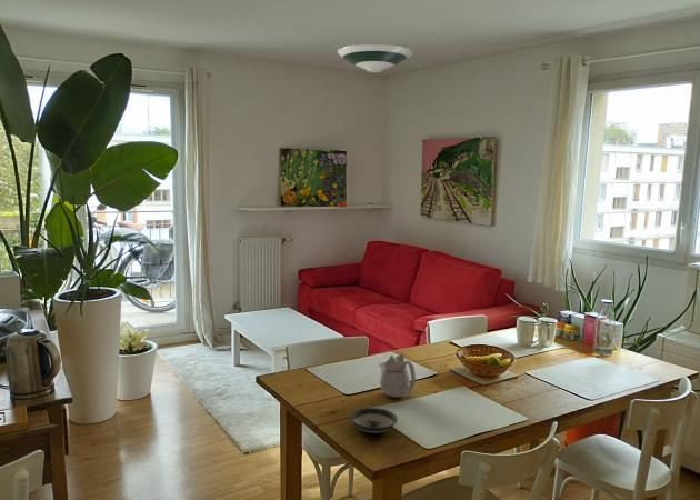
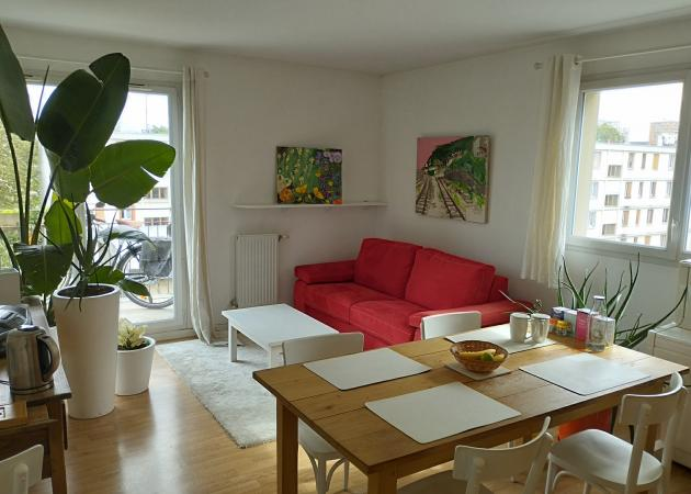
- teapot (397, 374)
- saucer (373, 422)
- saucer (374, 61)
